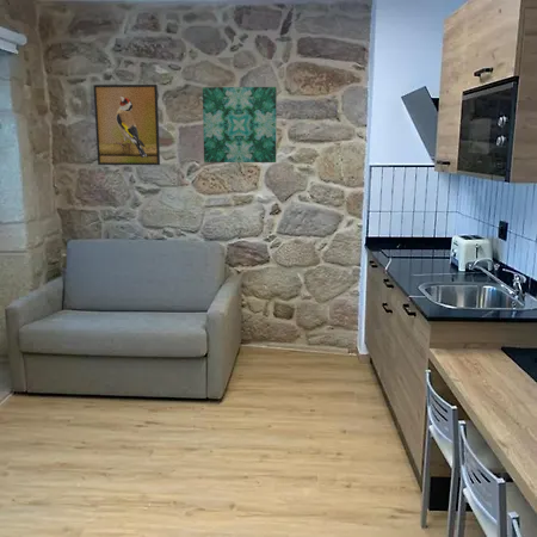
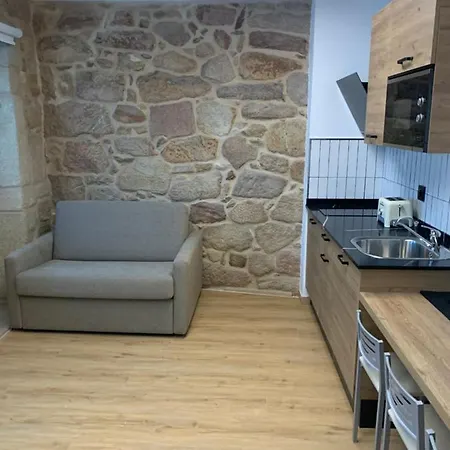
- wall art (239, 125)
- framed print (126, 125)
